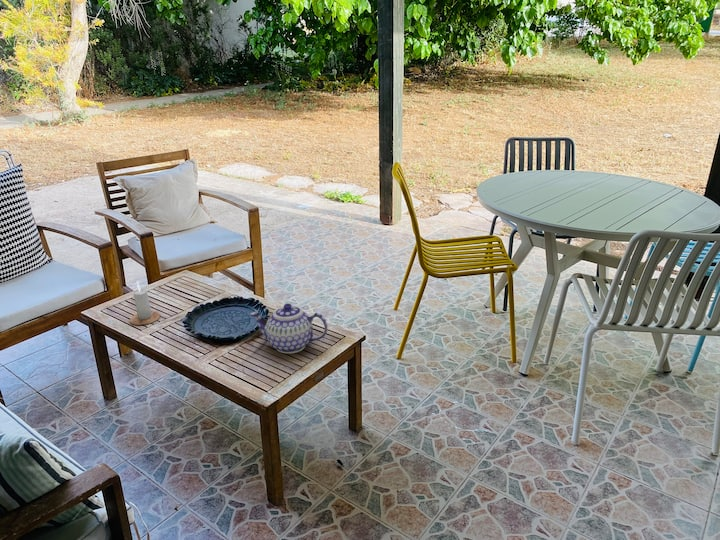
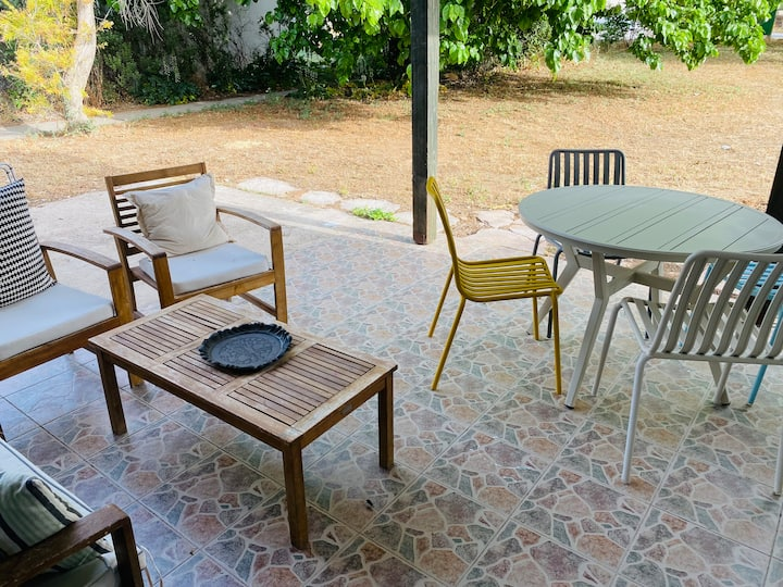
- candle (141, 299)
- teapot (288, 325)
